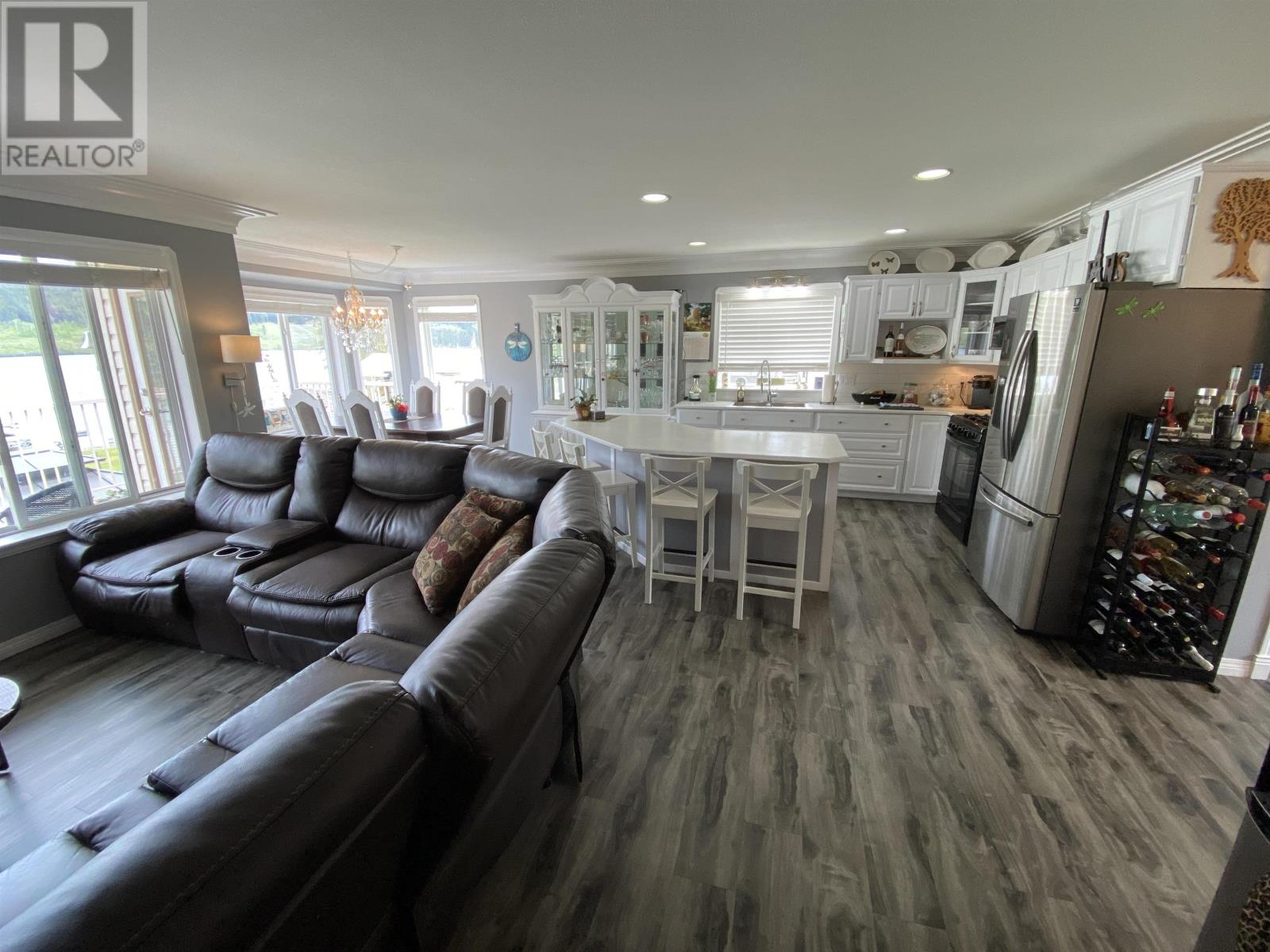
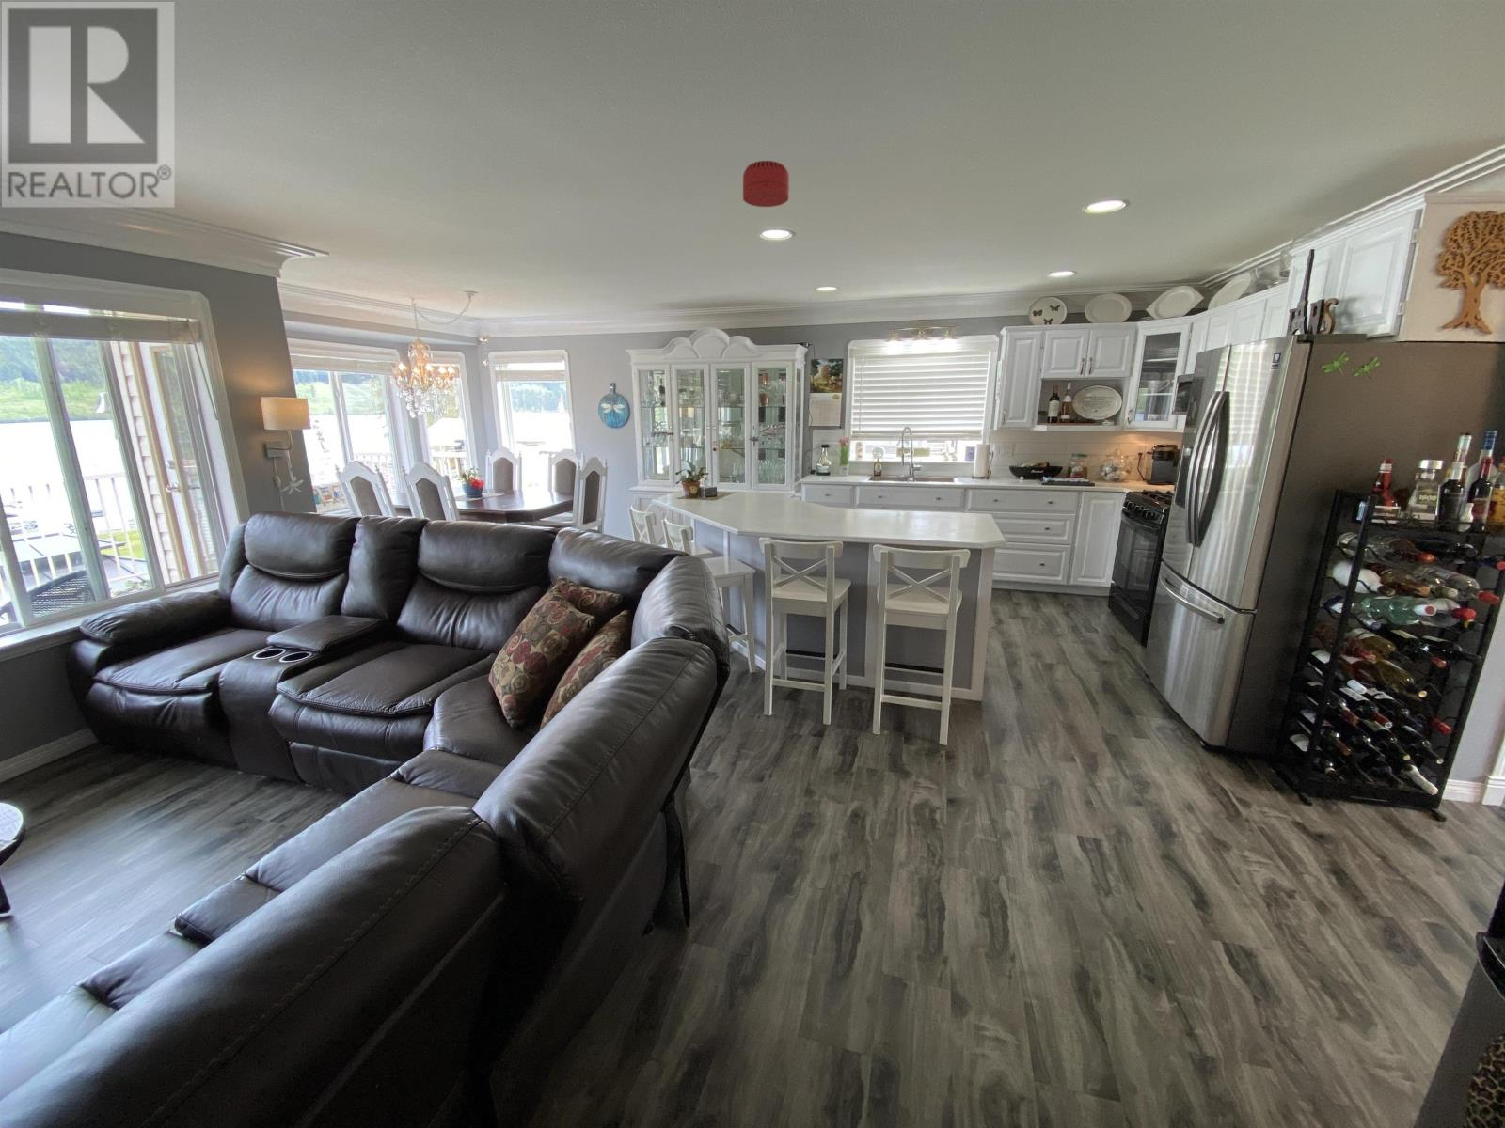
+ smoke detector (766, 184)
